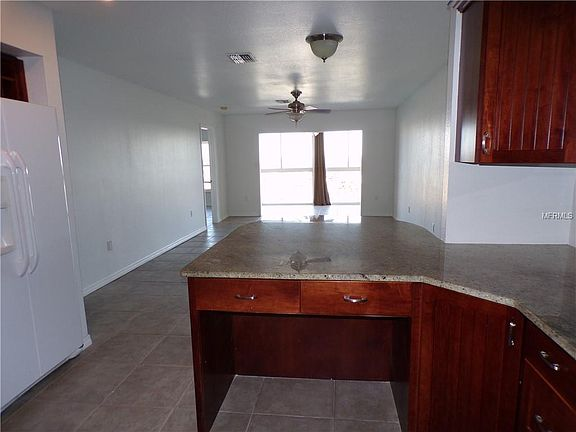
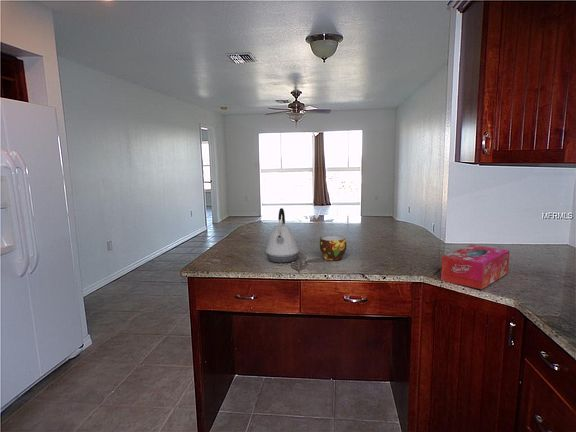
+ tissue box (476, 264)
+ cup (331, 248)
+ kettle (281, 234)
